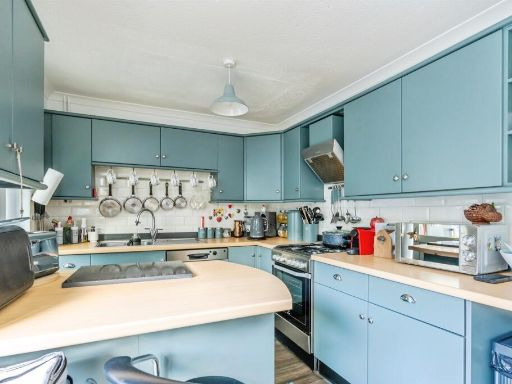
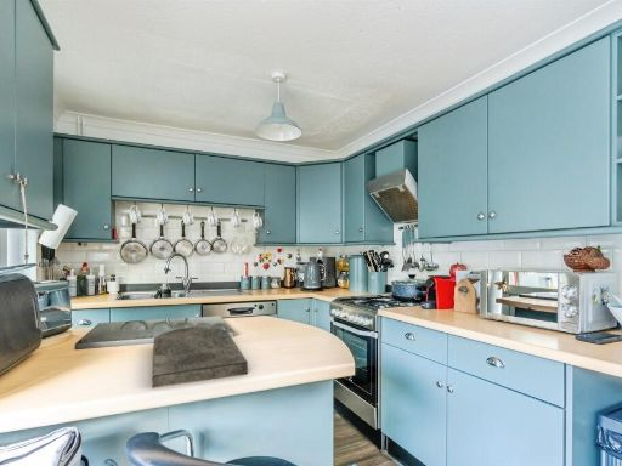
+ cutting board (194, 350)
